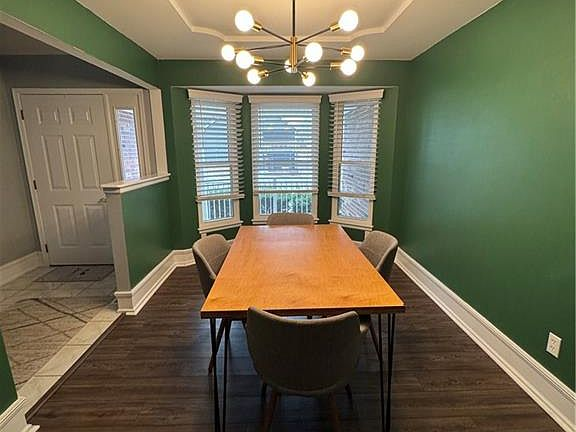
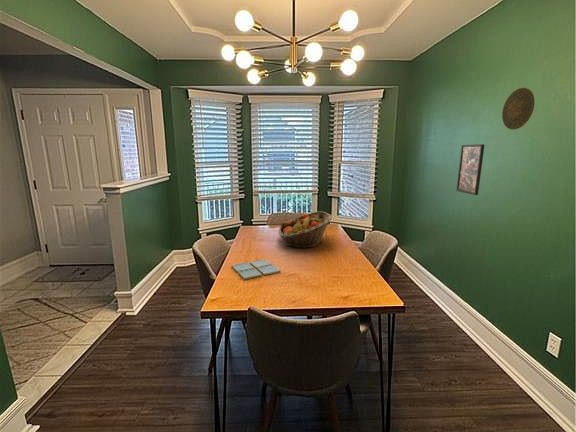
+ decorative plate (515, 109)
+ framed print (469, 169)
+ drink coaster (254, 268)
+ fruit basket (304, 228)
